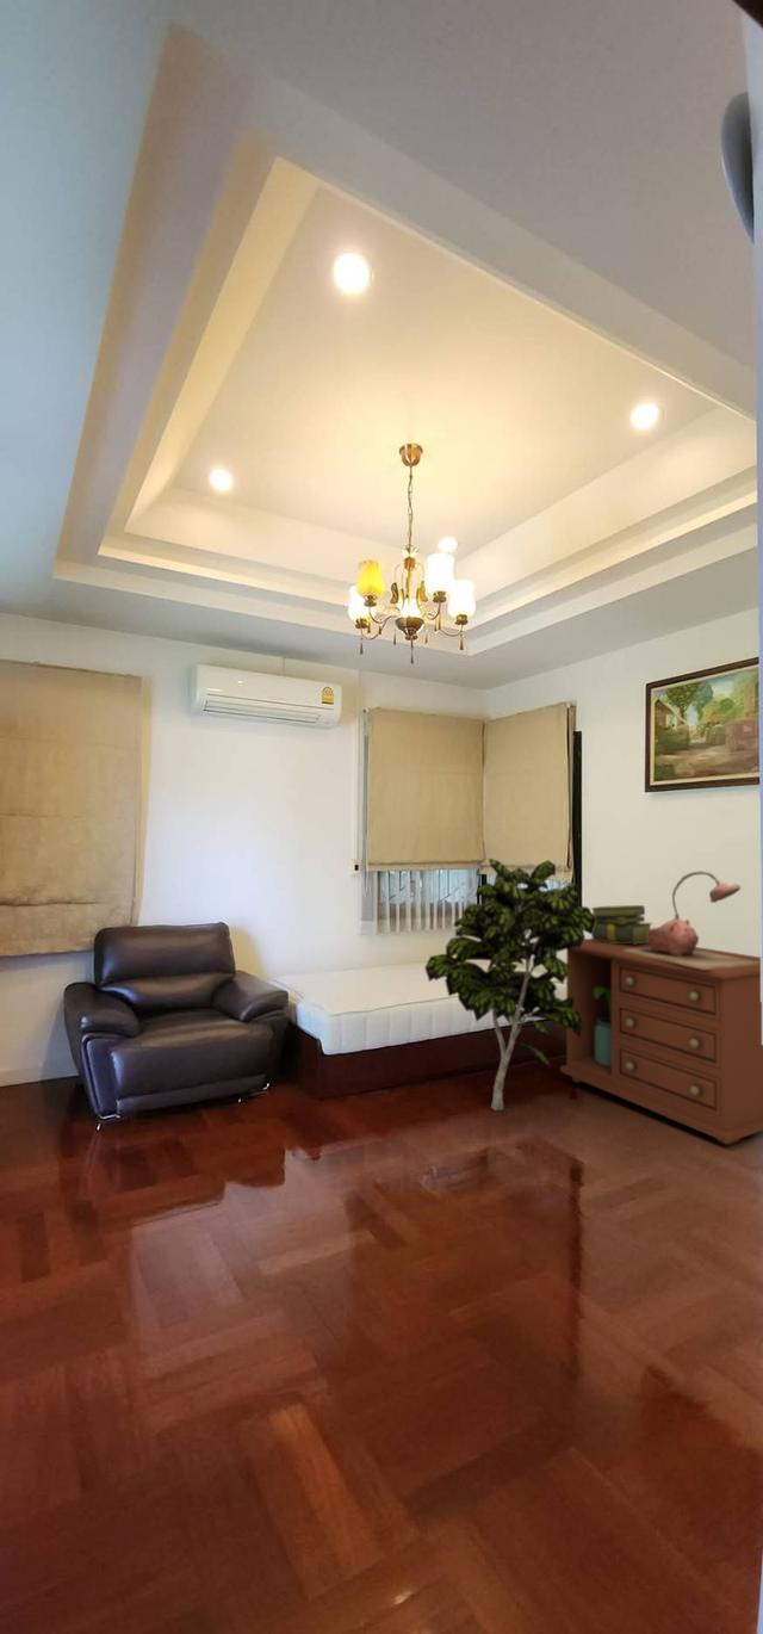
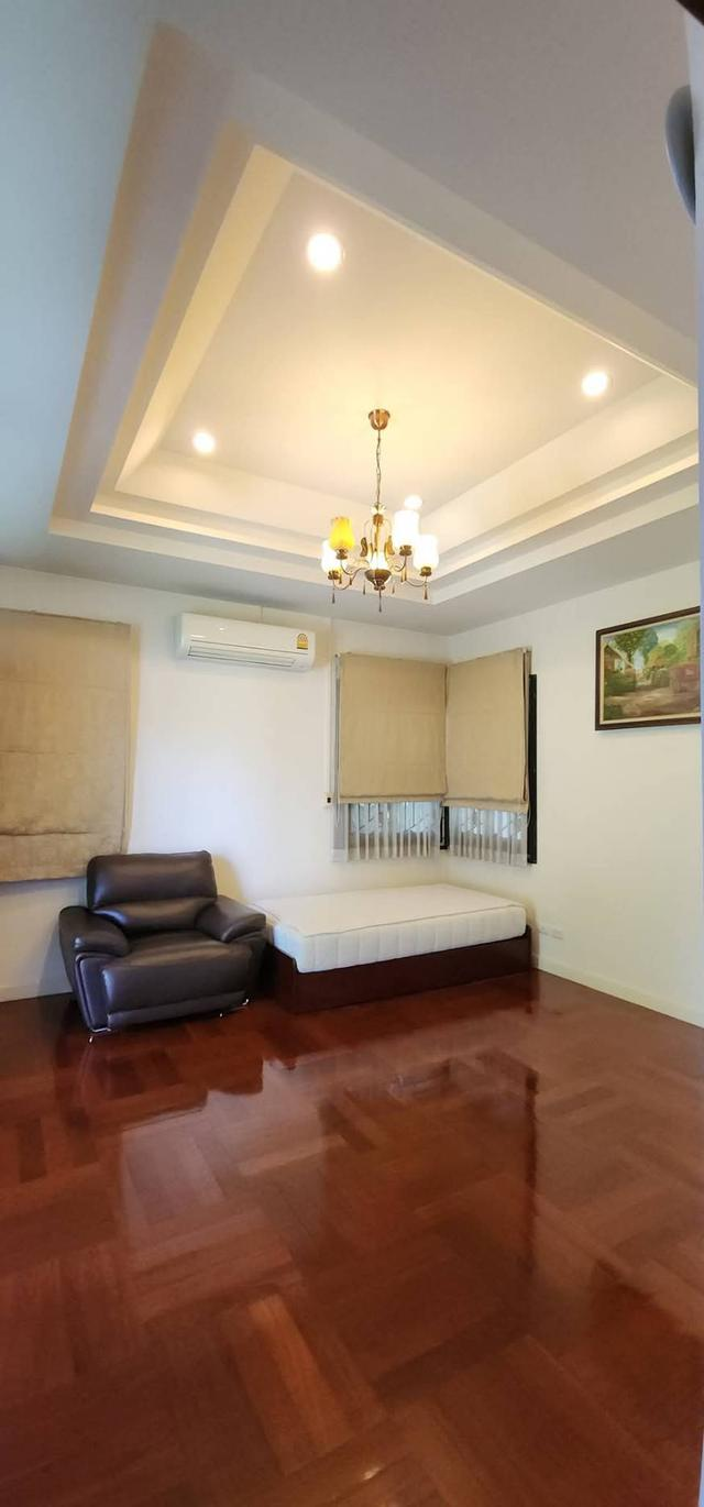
- table lamp (687, 920)
- stack of books (619, 922)
- indoor plant (503, 979)
- dresser (665, 1026)
